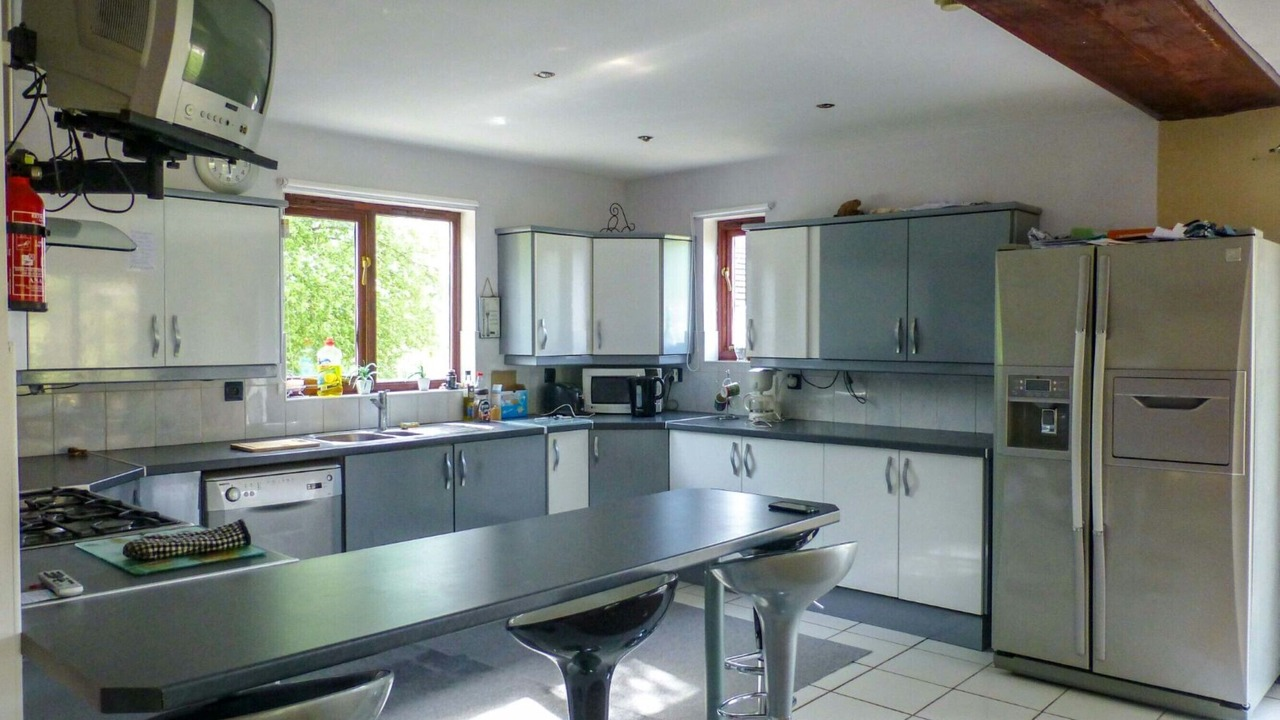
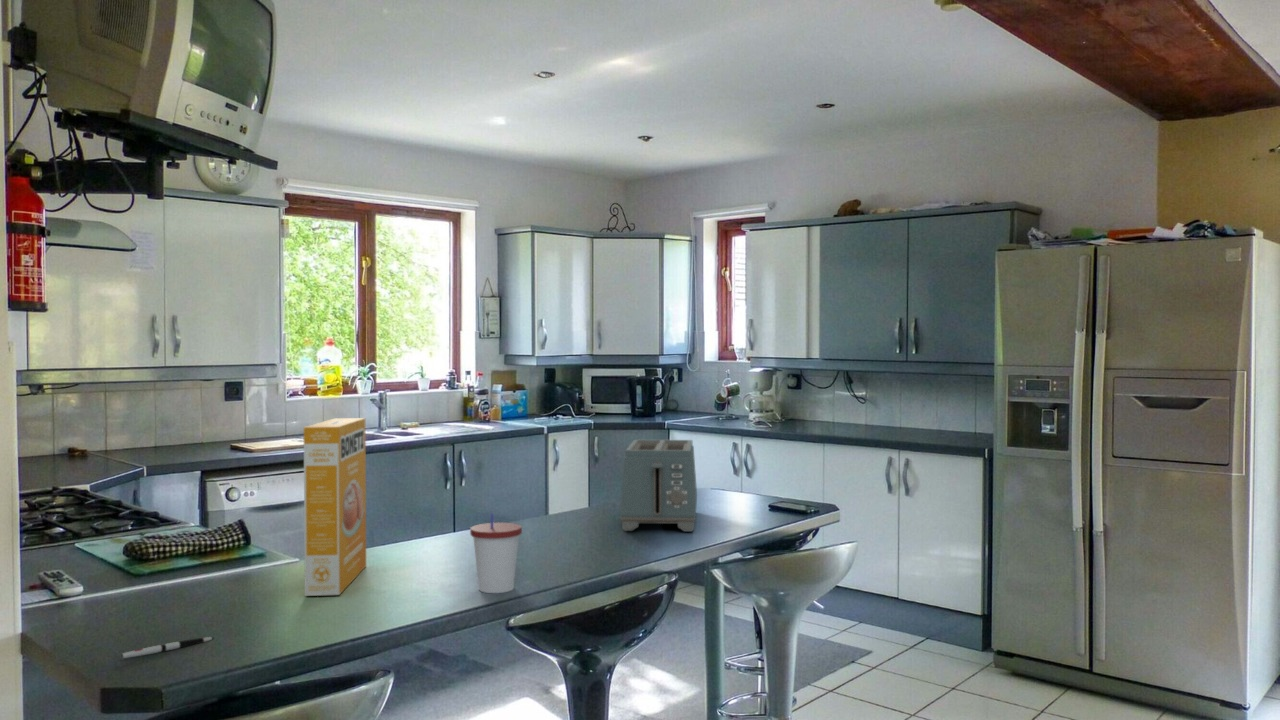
+ cereal box (336, 501)
+ cup (496, 550)
+ pen (169, 646)
+ toaster (660, 483)
